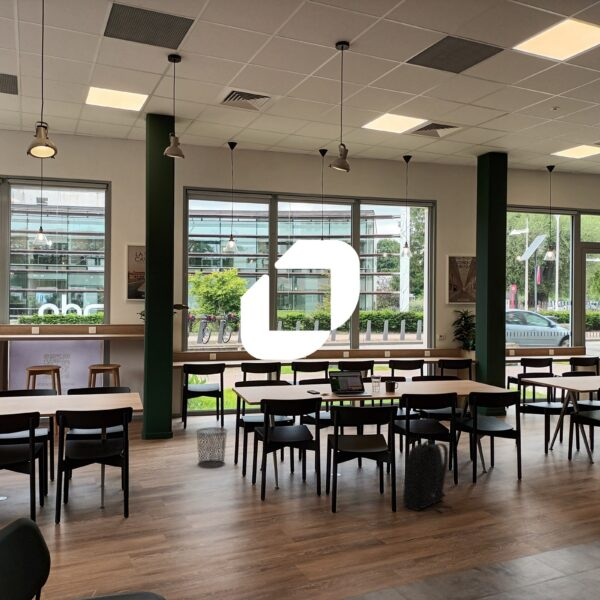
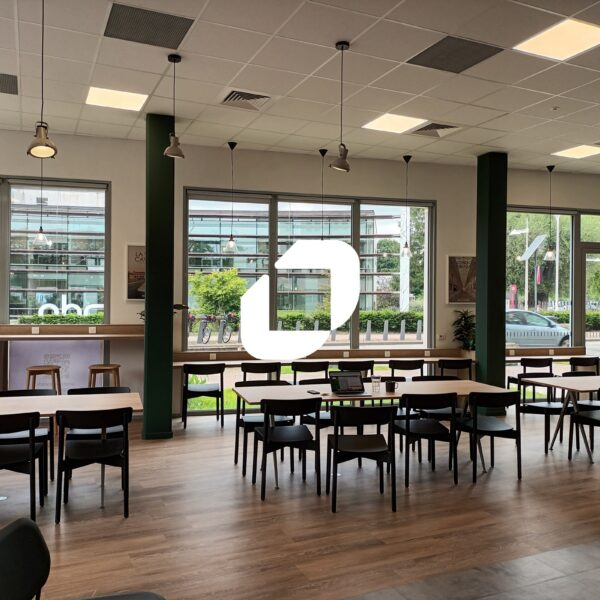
- backpack (429, 472)
- waste bin (211, 447)
